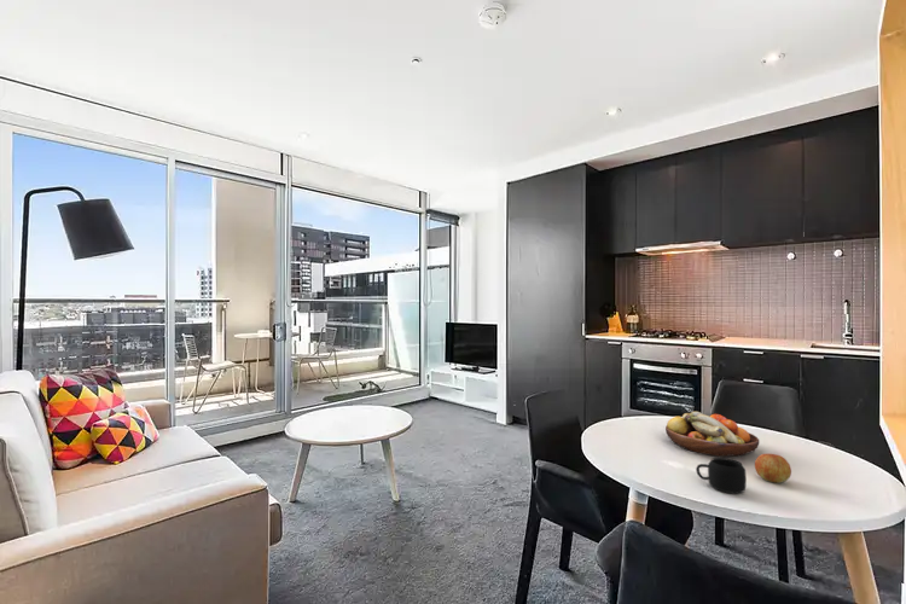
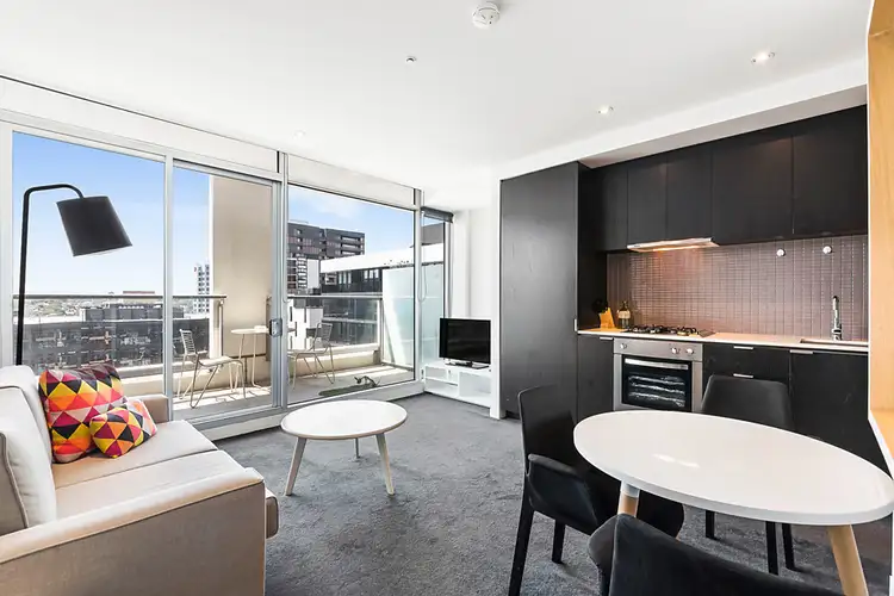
- apple (772, 466)
- fruit bowl (710, 429)
- mug (720, 474)
